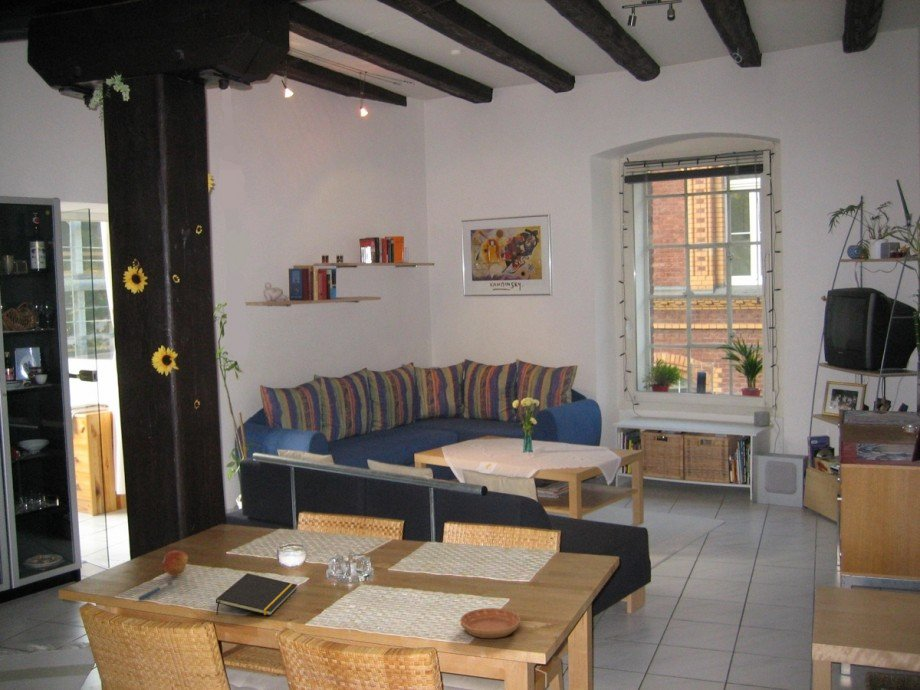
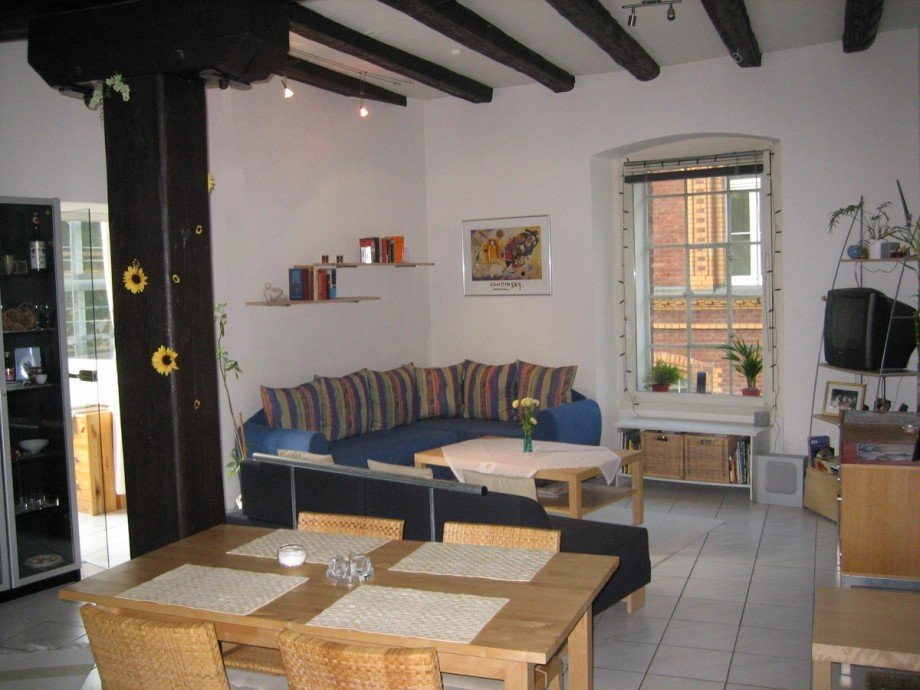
- fruit (174, 563)
- saucer (490, 624)
- pen (155, 590)
- notepad (258, 593)
